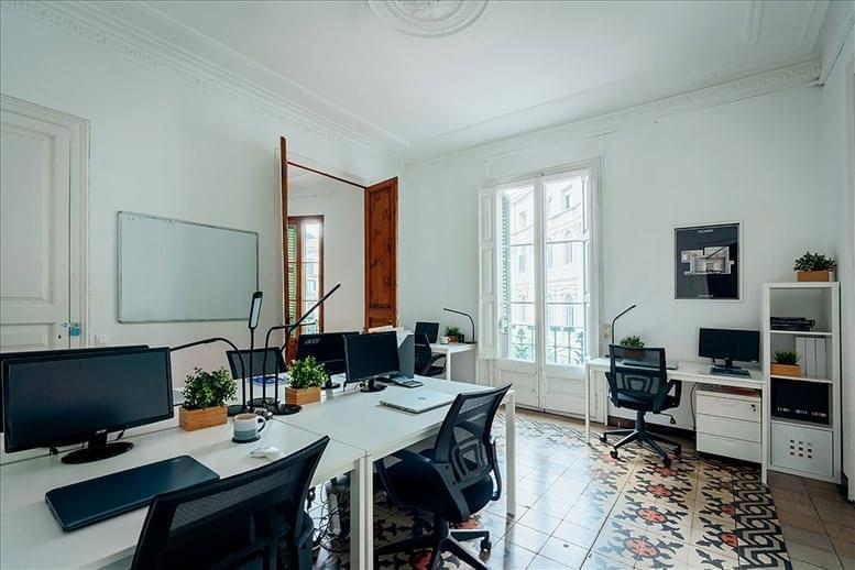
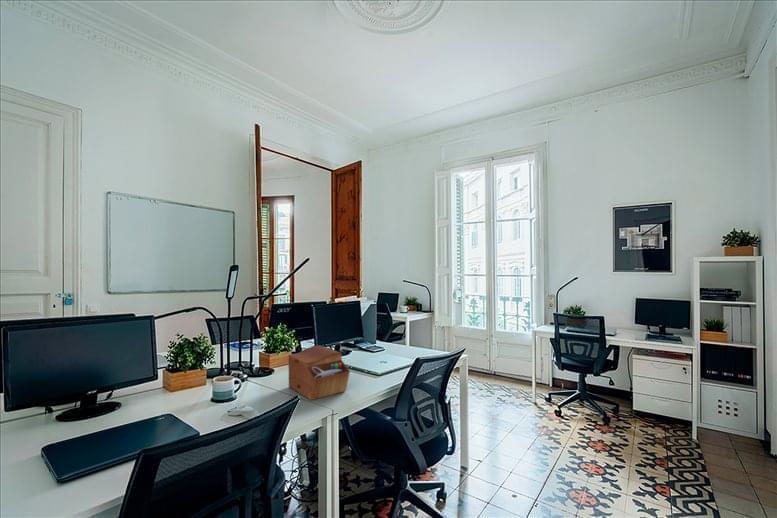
+ sewing box (317, 371)
